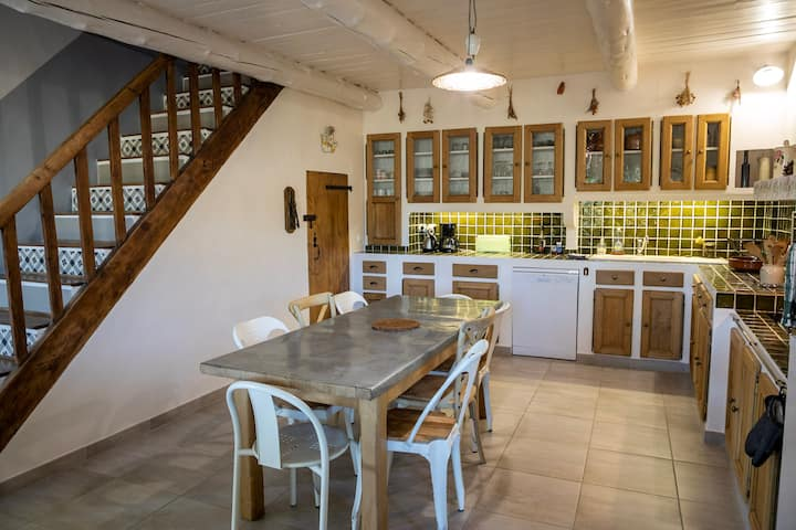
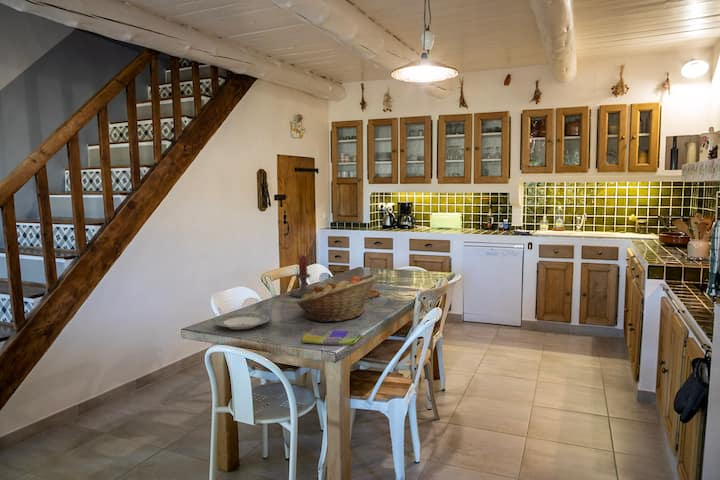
+ plate (242, 323)
+ dish towel (331, 336)
+ candle holder (299, 275)
+ fruit basket (338, 295)
